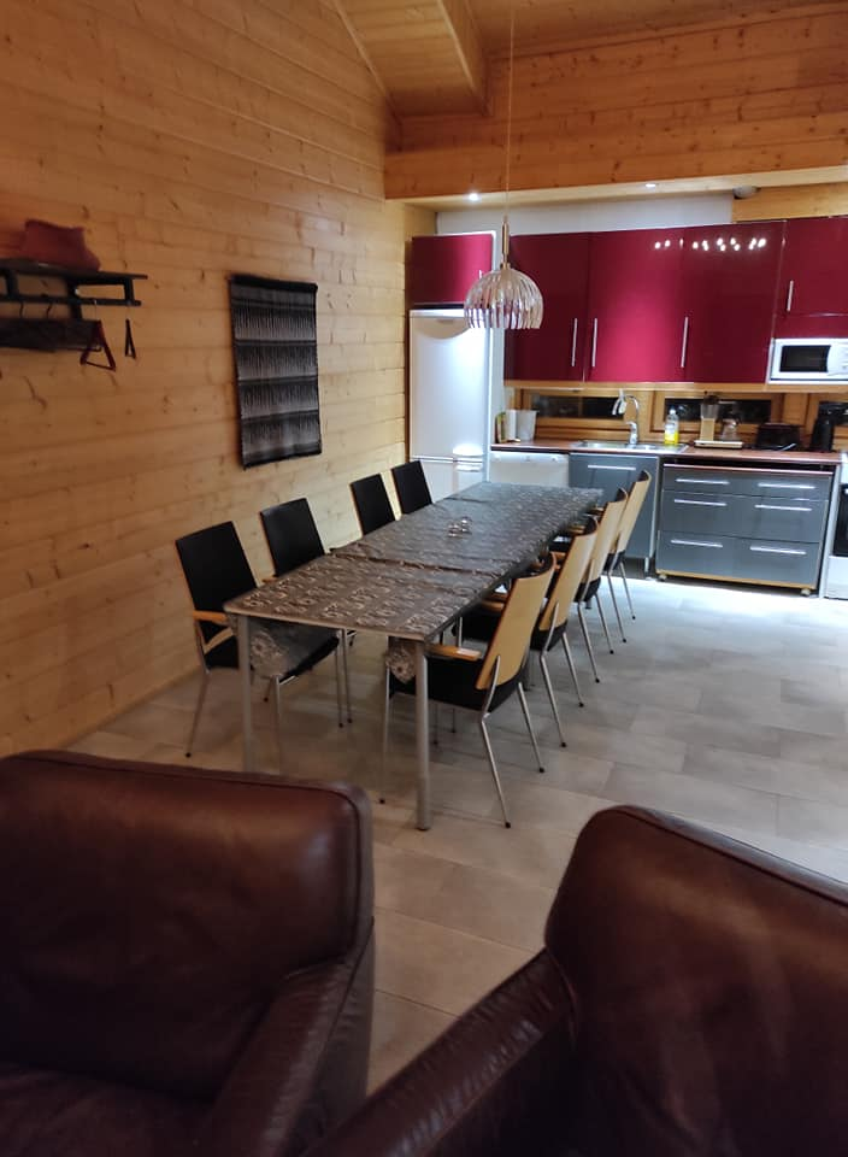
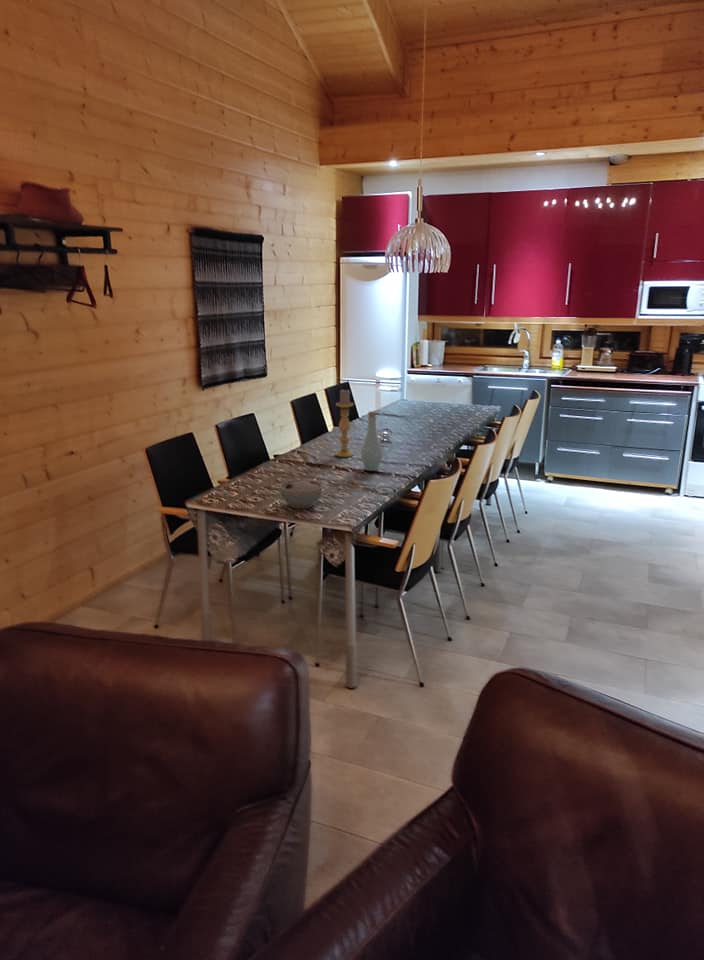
+ bottle (371, 440)
+ bowl (301, 493)
+ candle holder (344, 422)
